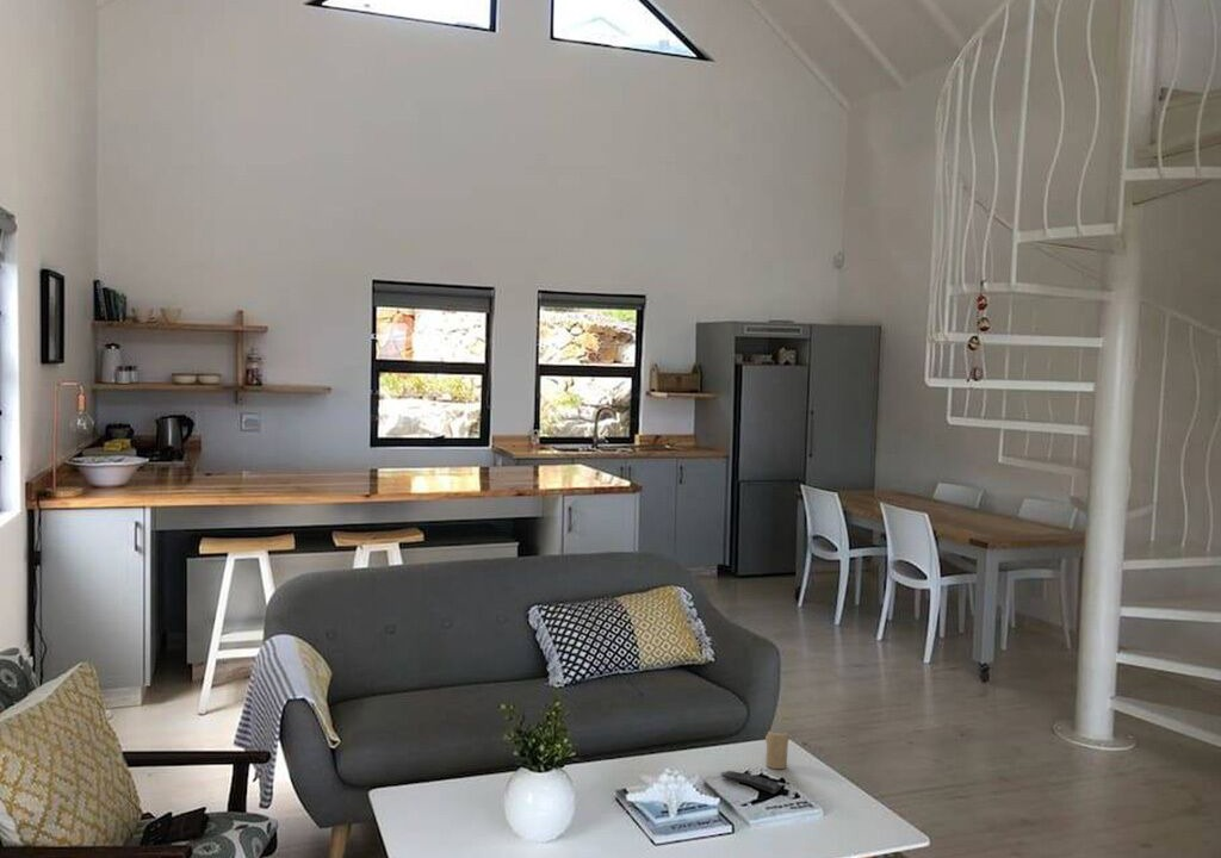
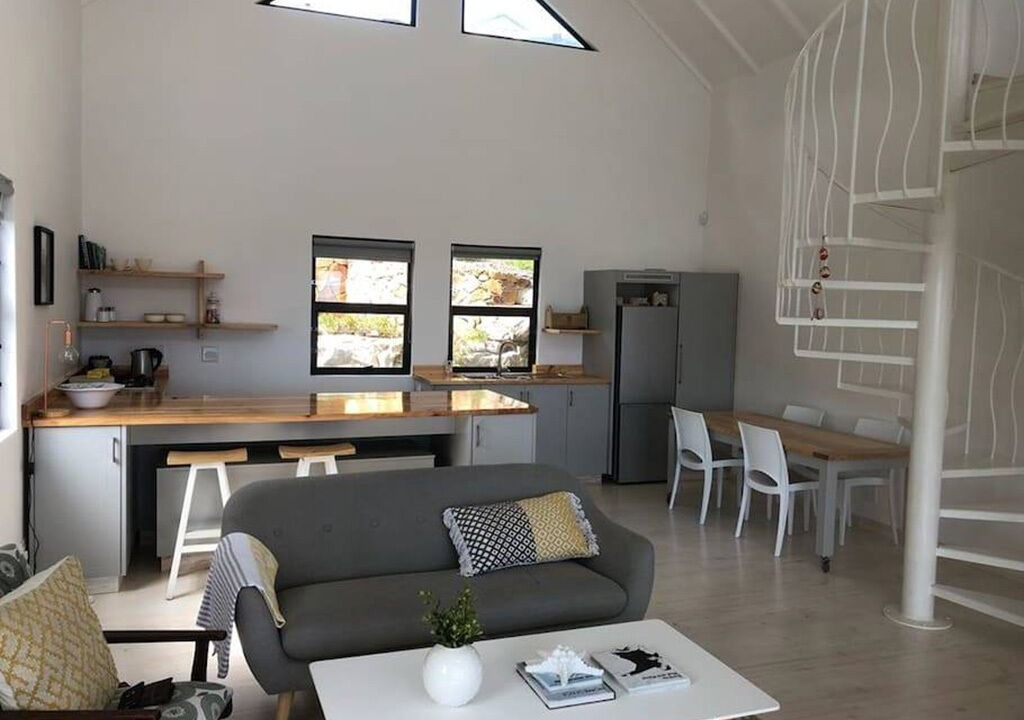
- candle (776, 747)
- remote control (749, 779)
